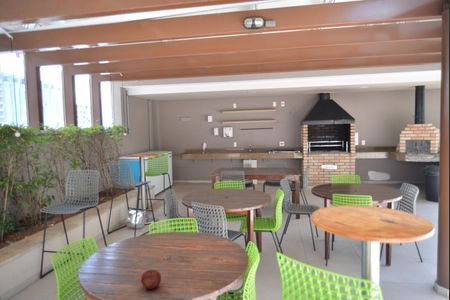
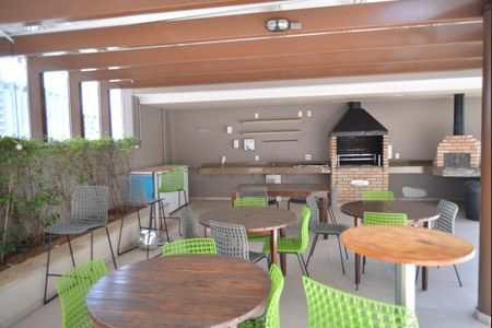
- fruit (151, 278)
